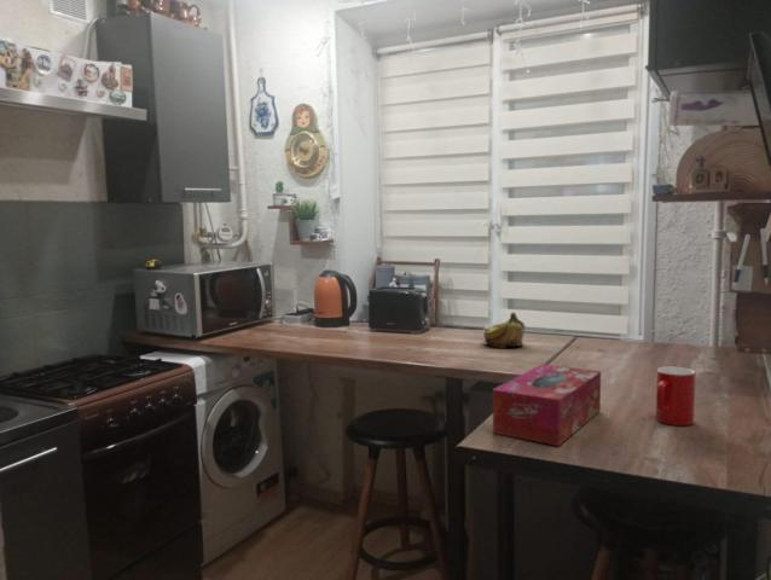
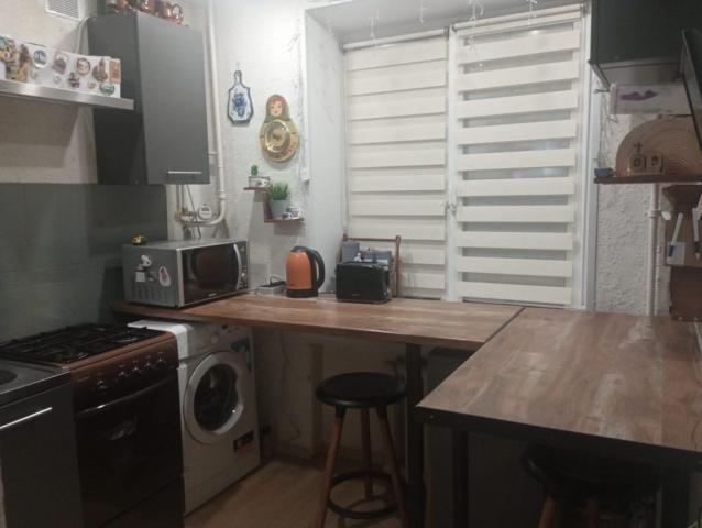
- cup (669, 396)
- fruit (502, 326)
- tissue box (549, 400)
